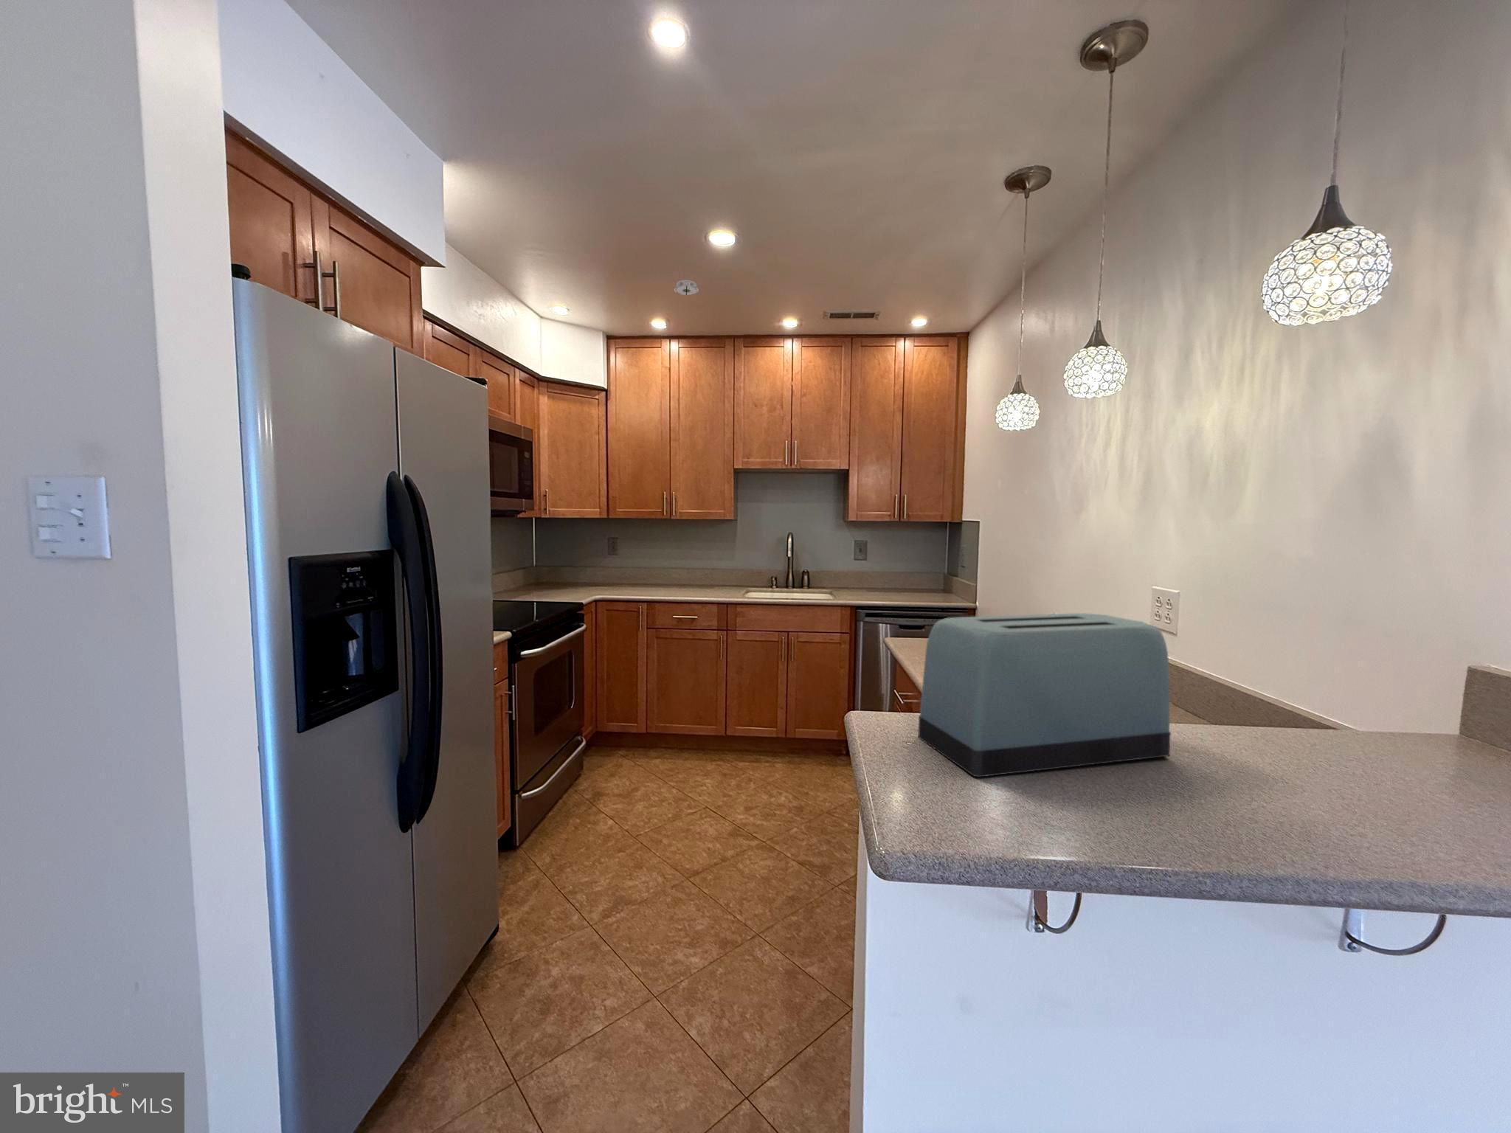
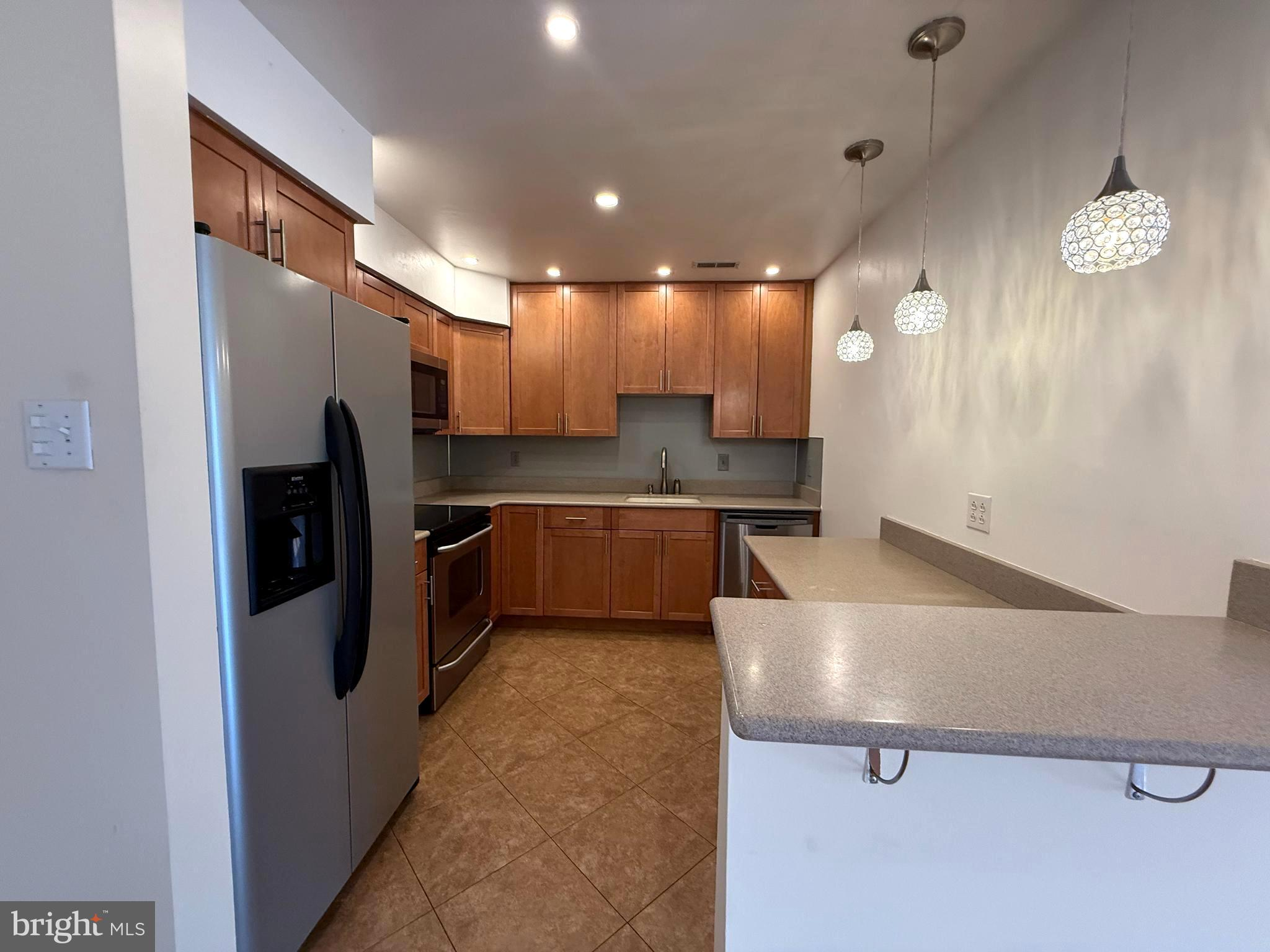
- toaster (1045, 683)
- smoke detector (685, 288)
